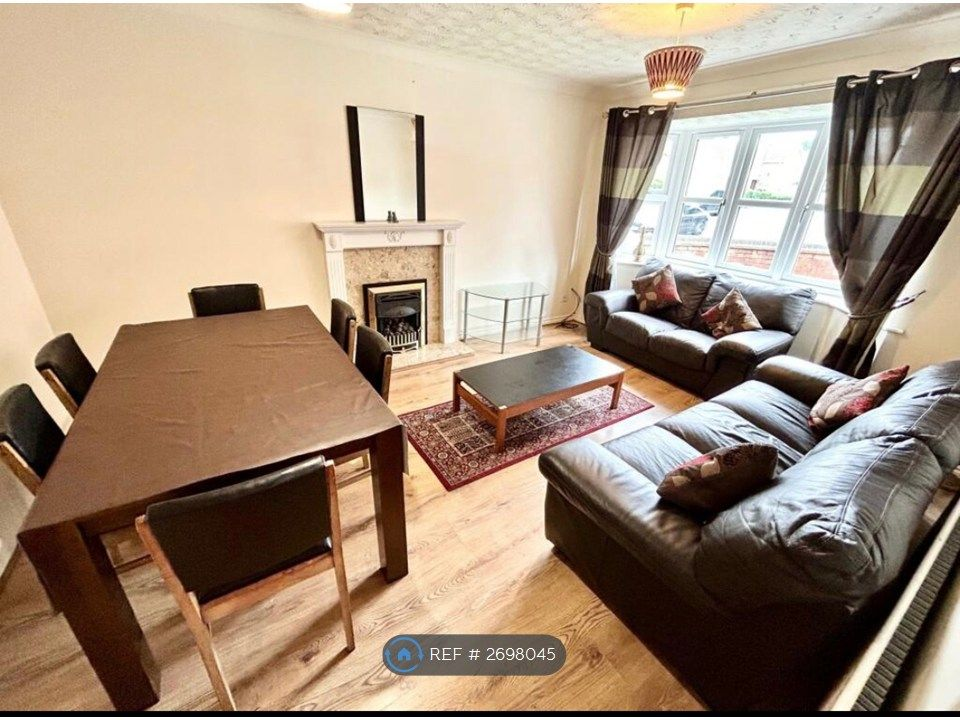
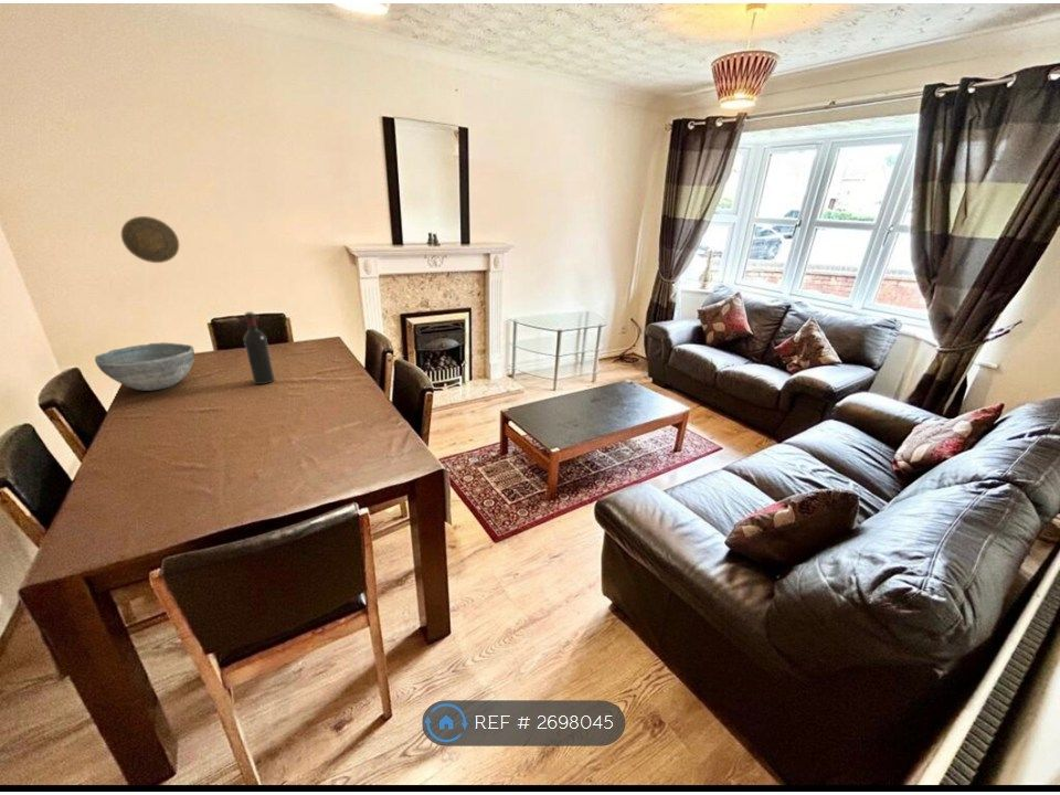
+ bowl (151, 368)
+ decorative plate (150, 240)
+ wine bottle (256, 347)
